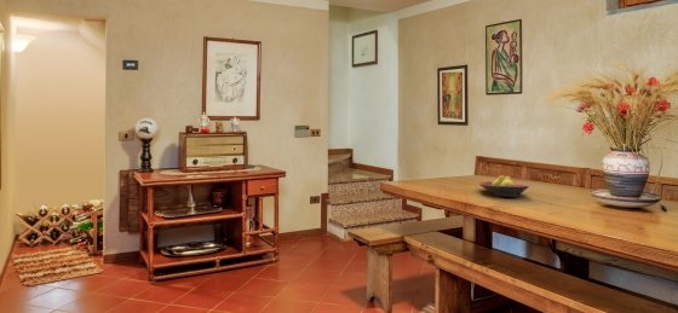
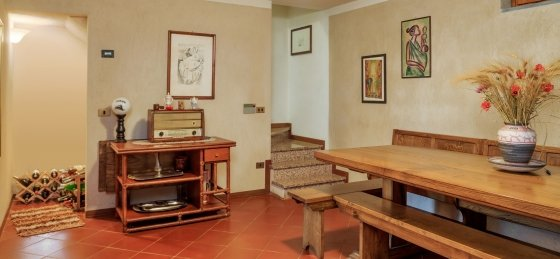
- fruit bowl (502, 185)
